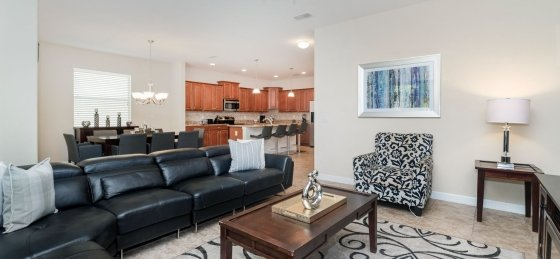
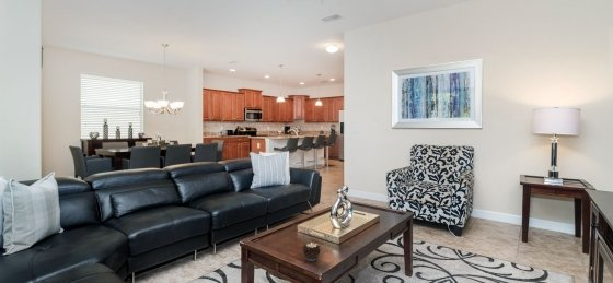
+ candle (311, 250)
